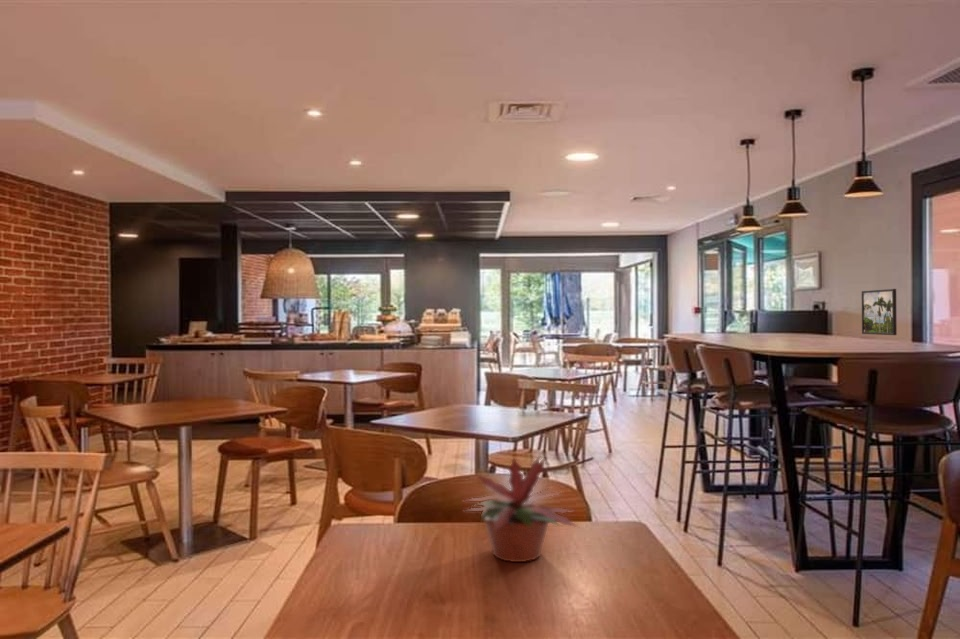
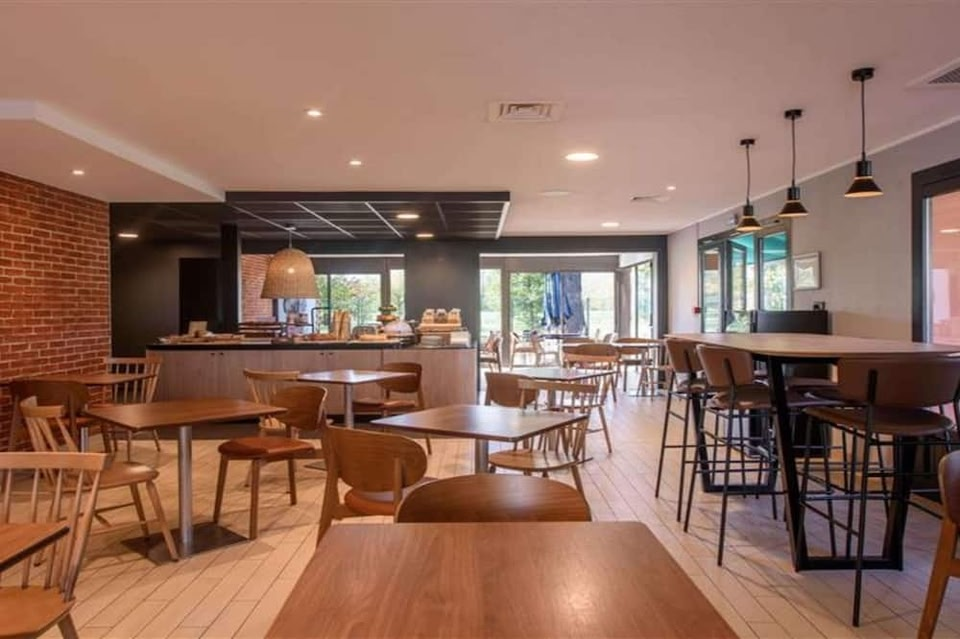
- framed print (878, 312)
- potted plant (518, 501)
